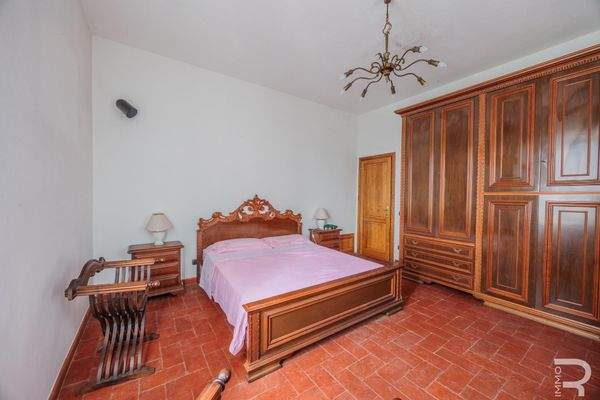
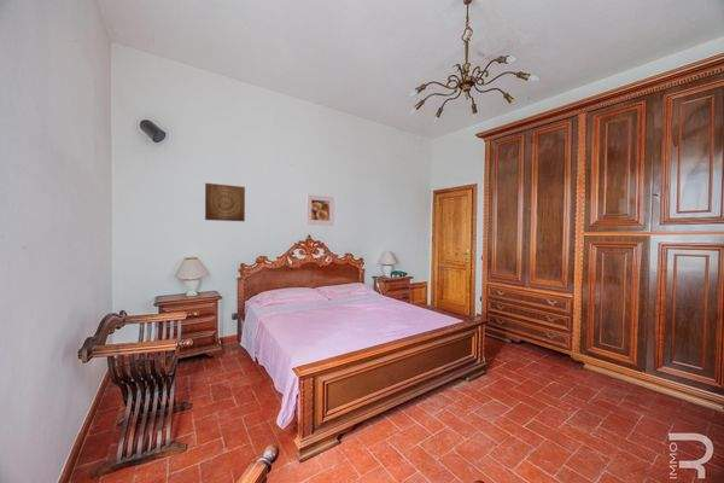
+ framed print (320, 210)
+ wall art (224, 203)
